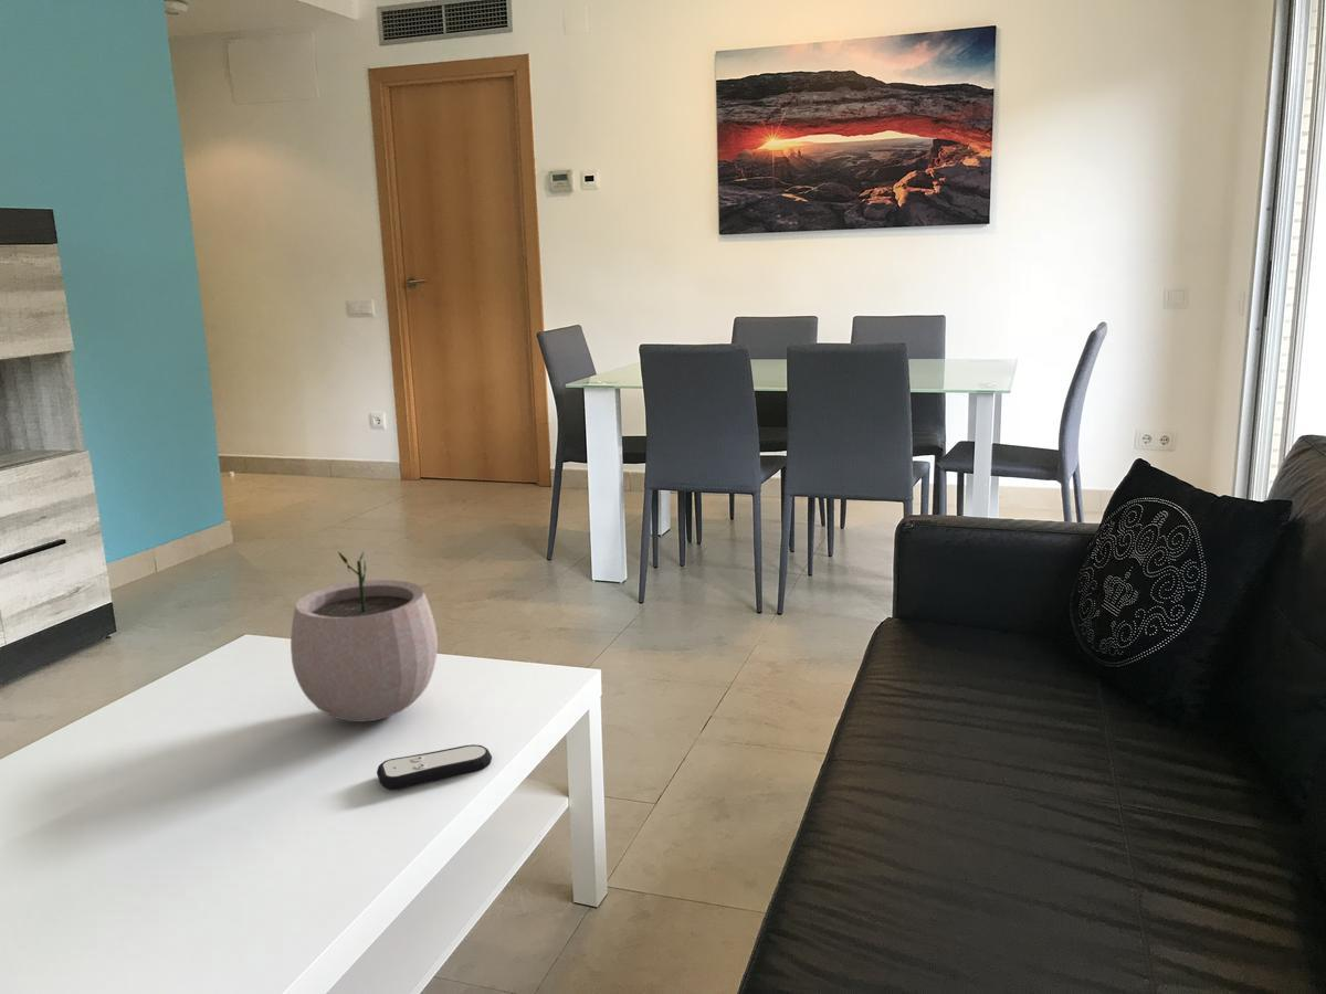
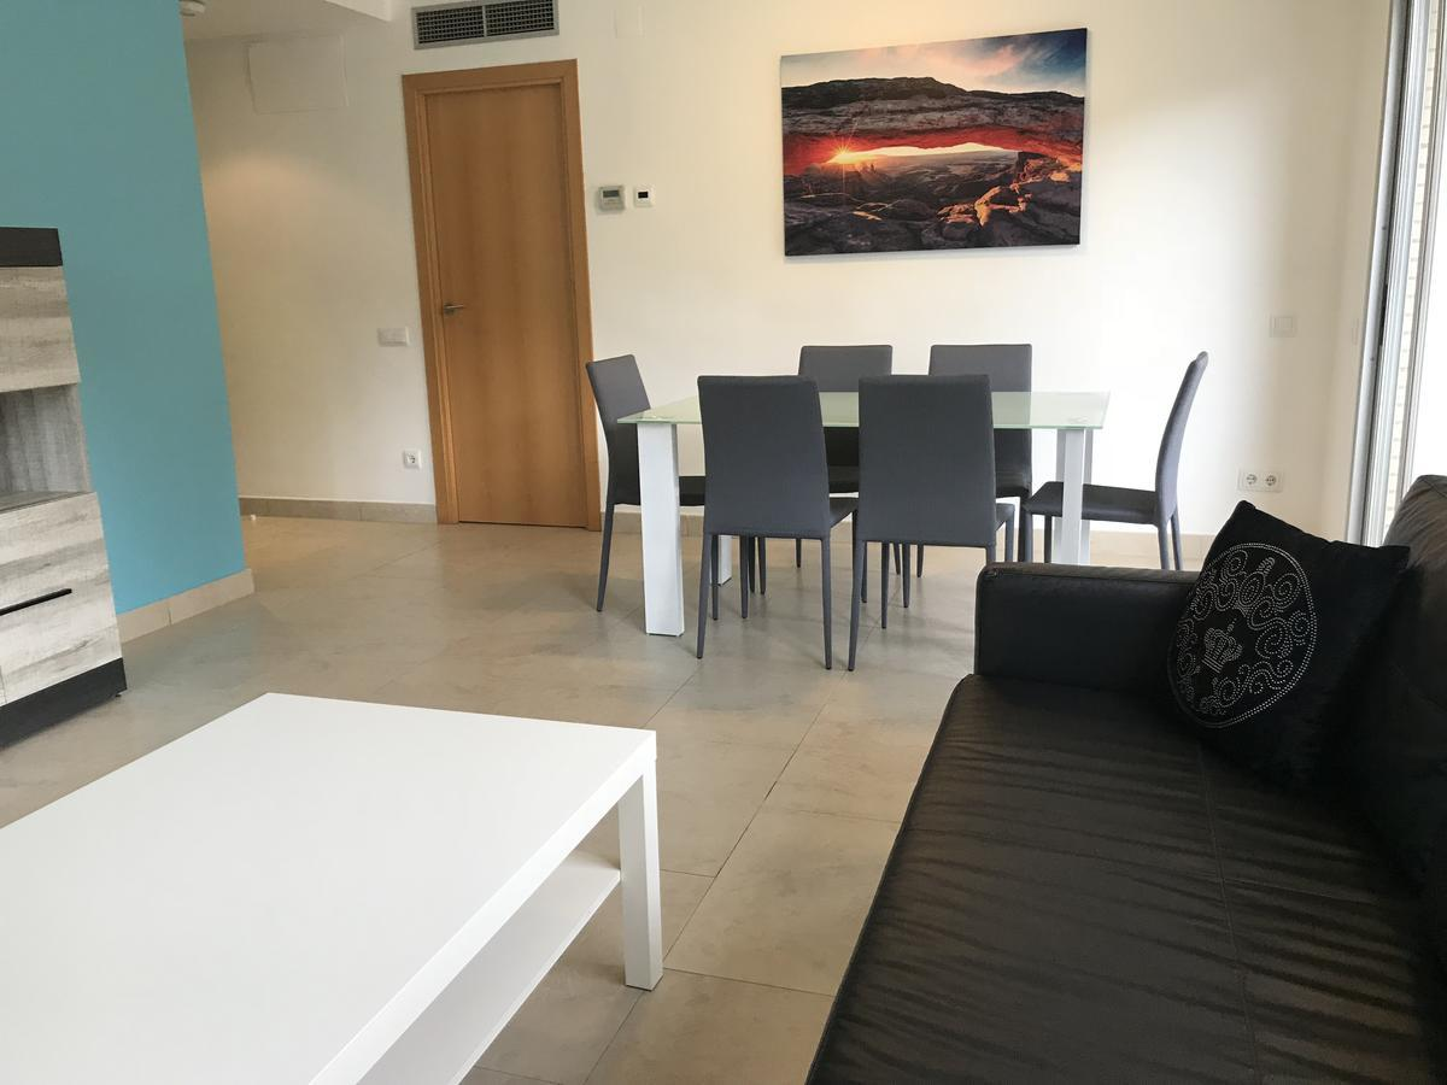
- remote control (434, 764)
- plant pot (364, 630)
